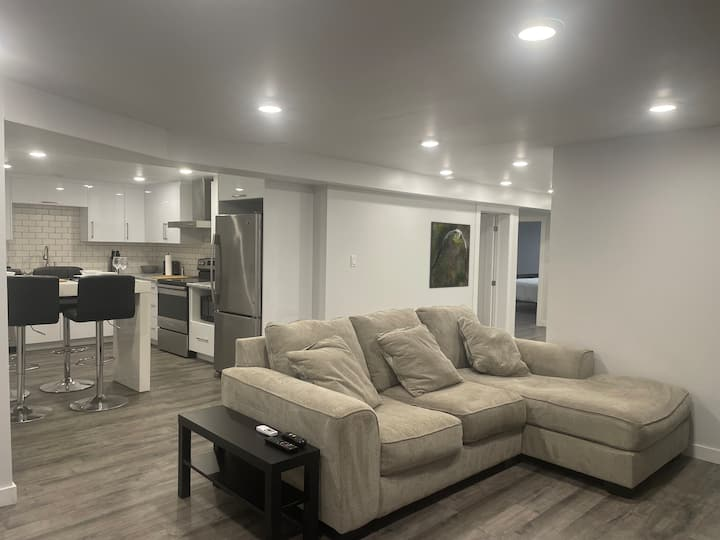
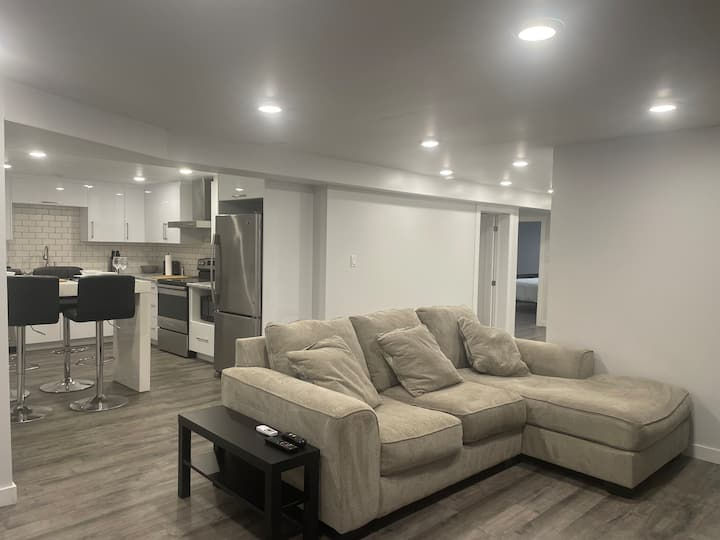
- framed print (450, 255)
